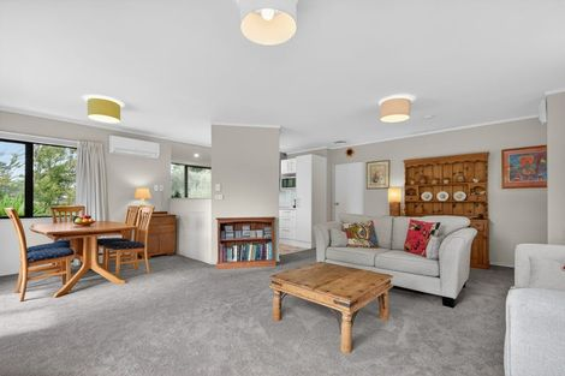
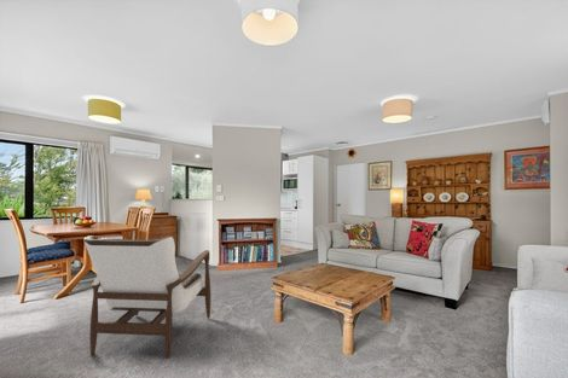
+ armchair (152, 281)
